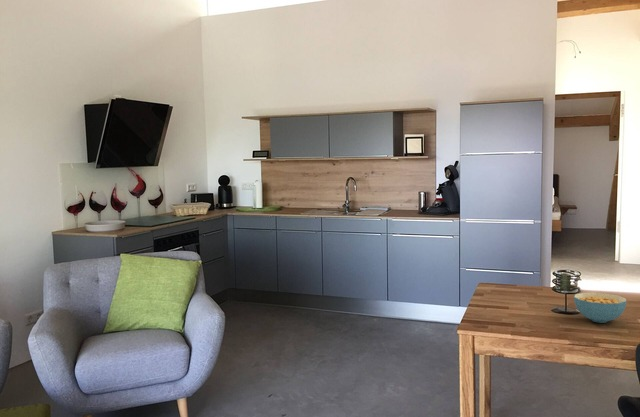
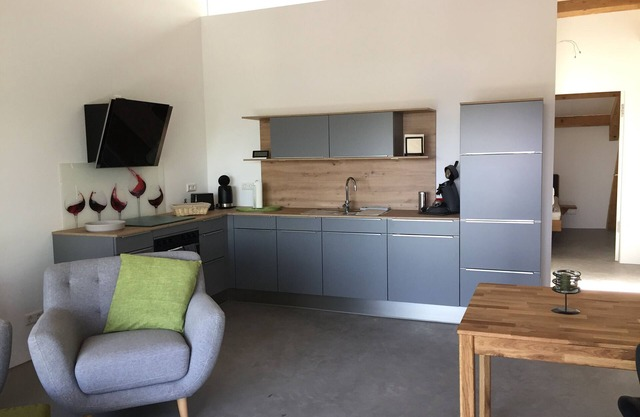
- cereal bowl (599, 309)
